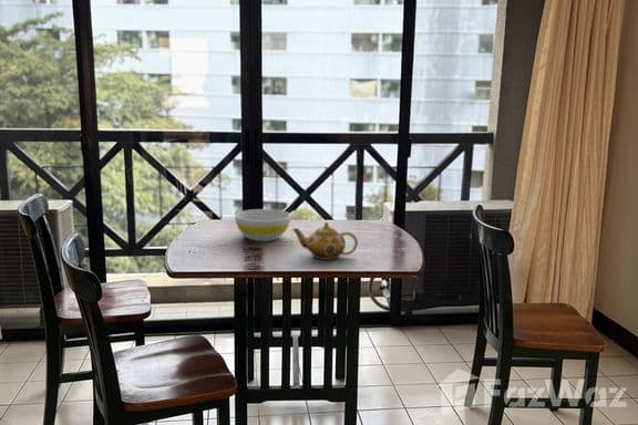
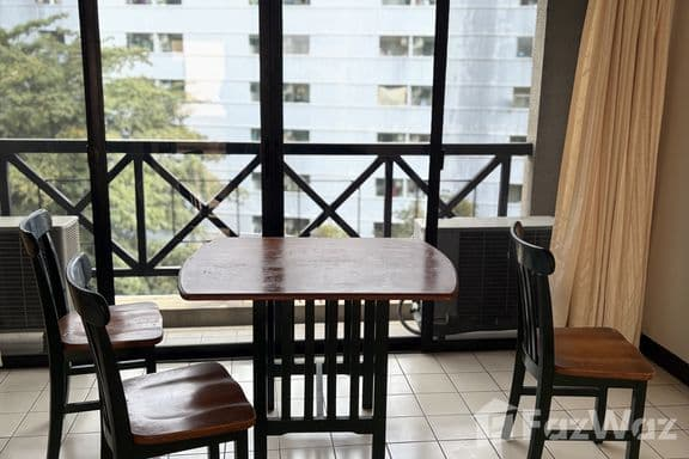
- bowl (263, 226)
- teapot (325, 239)
